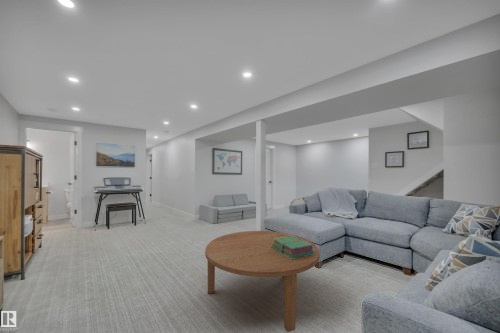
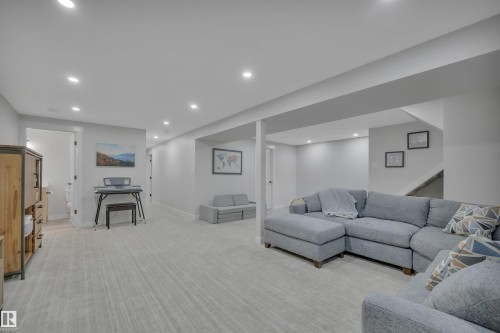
- coffee table (261, 270)
- stack of books (291, 245)
